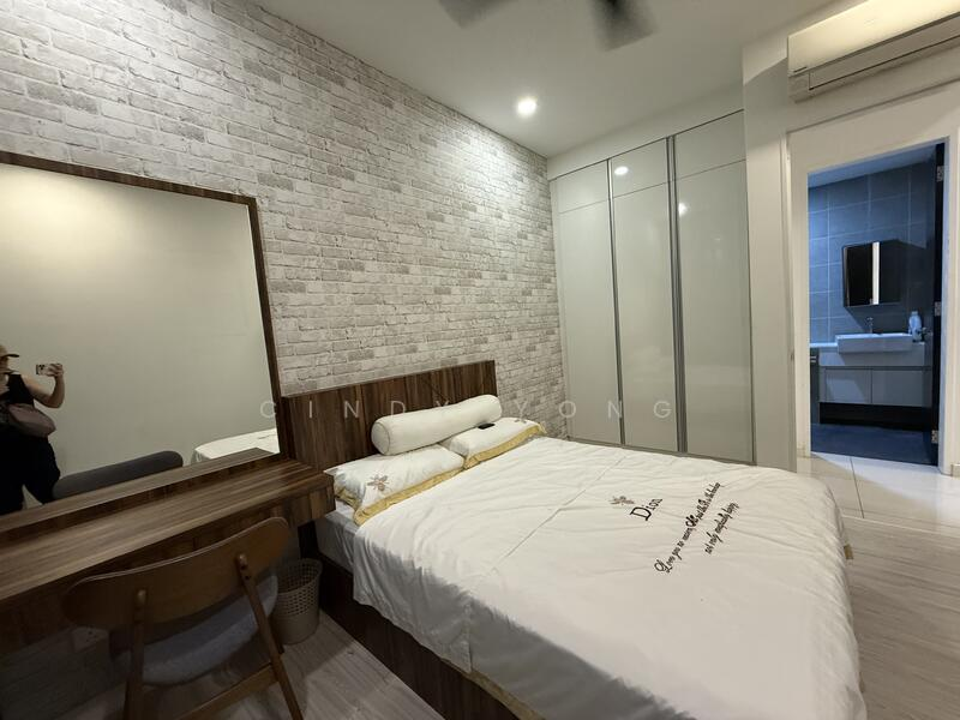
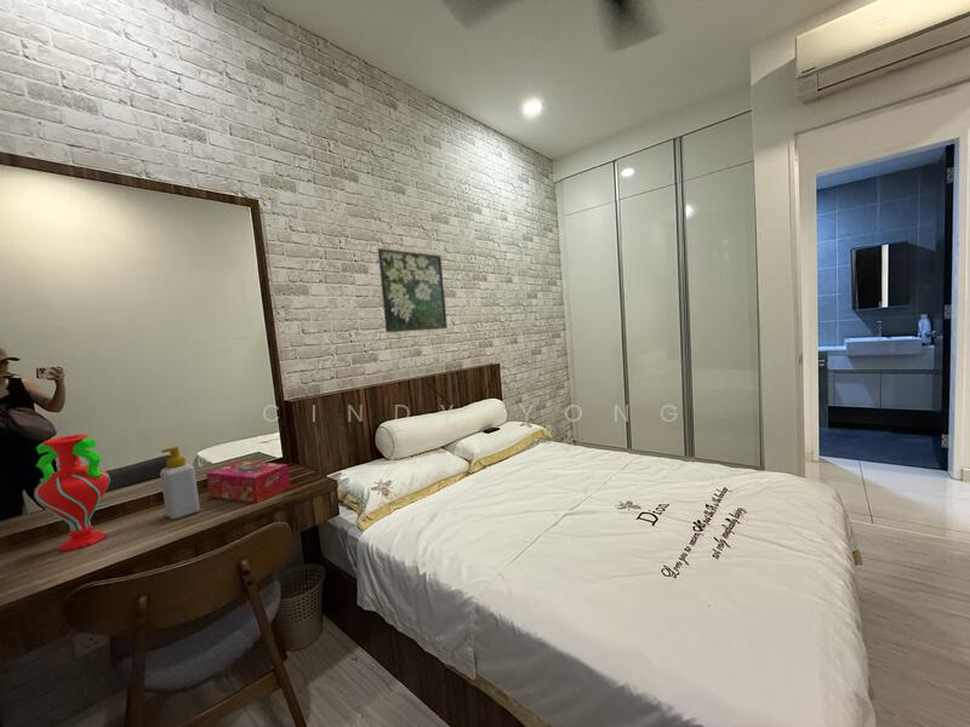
+ tissue box (249, 480)
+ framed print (415, 291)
+ soap bottle (178, 480)
+ decorative vase (74, 490)
